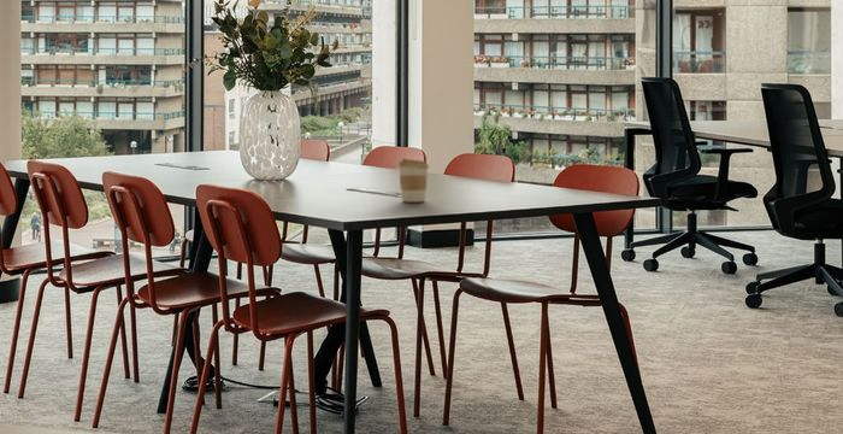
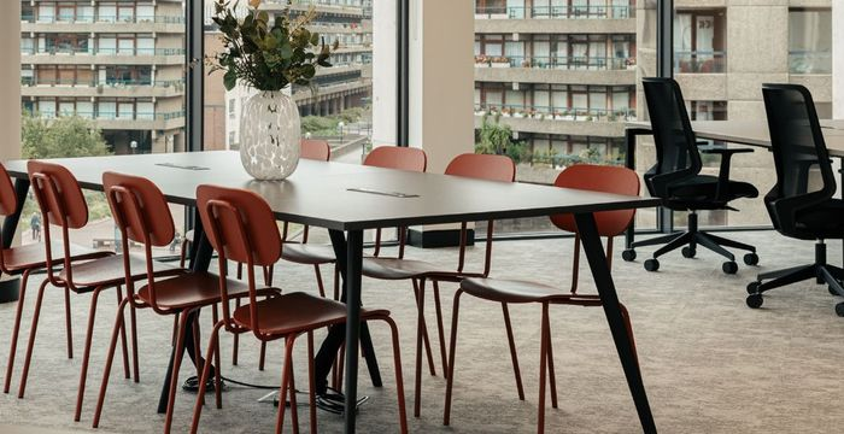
- coffee cup (413, 180)
